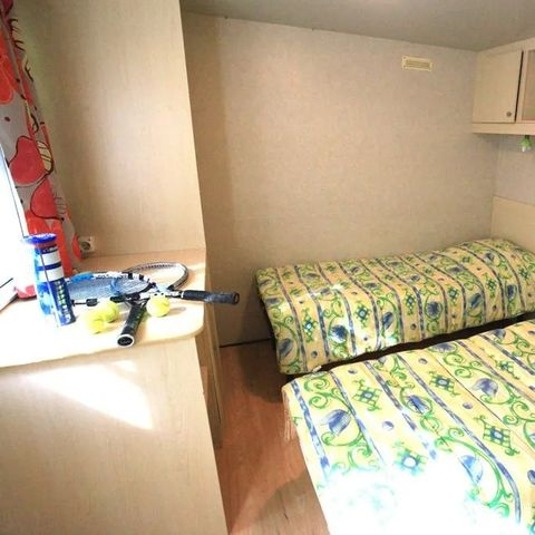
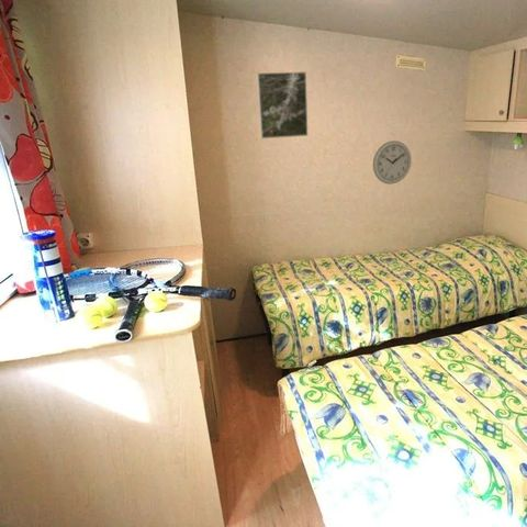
+ wall clock (392, 162)
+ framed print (282, 105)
